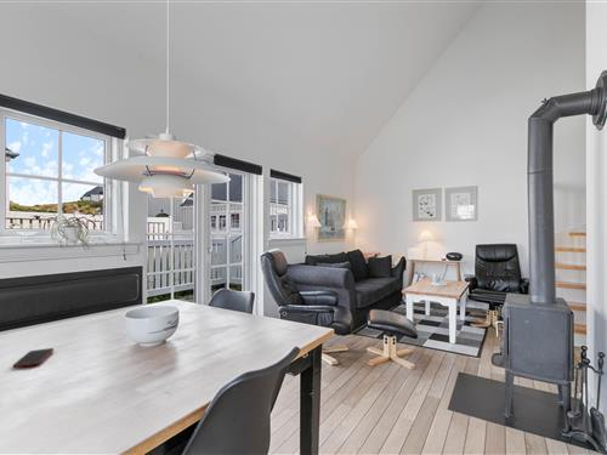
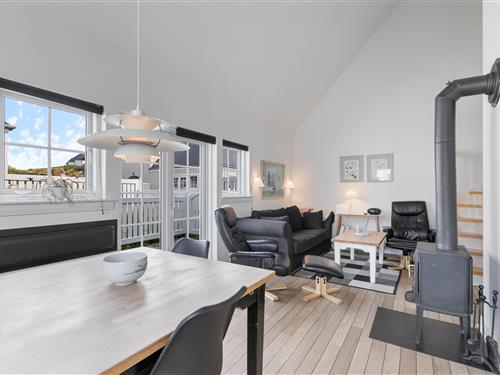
- cell phone (34, 357)
